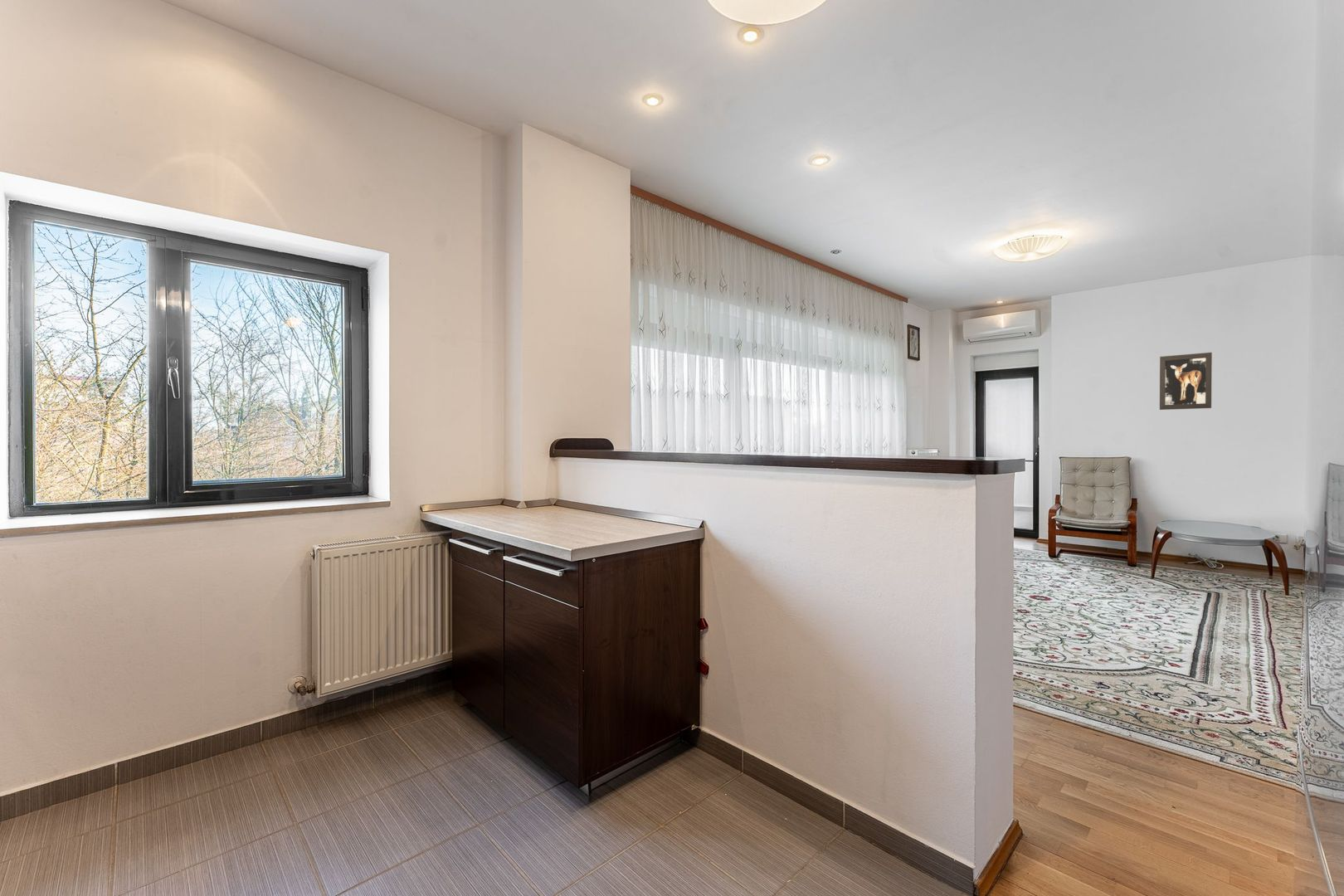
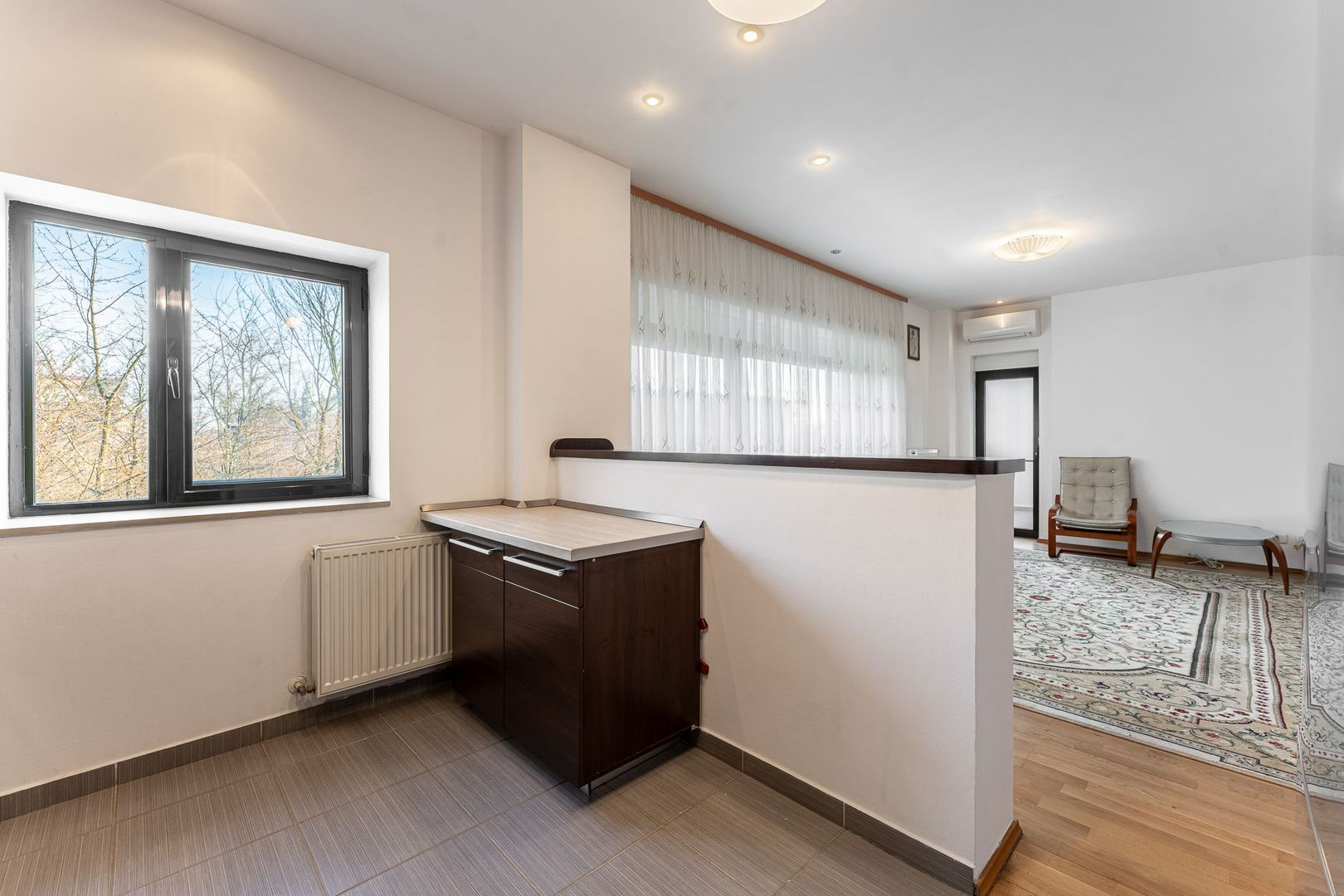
- wall art (1185, 382)
